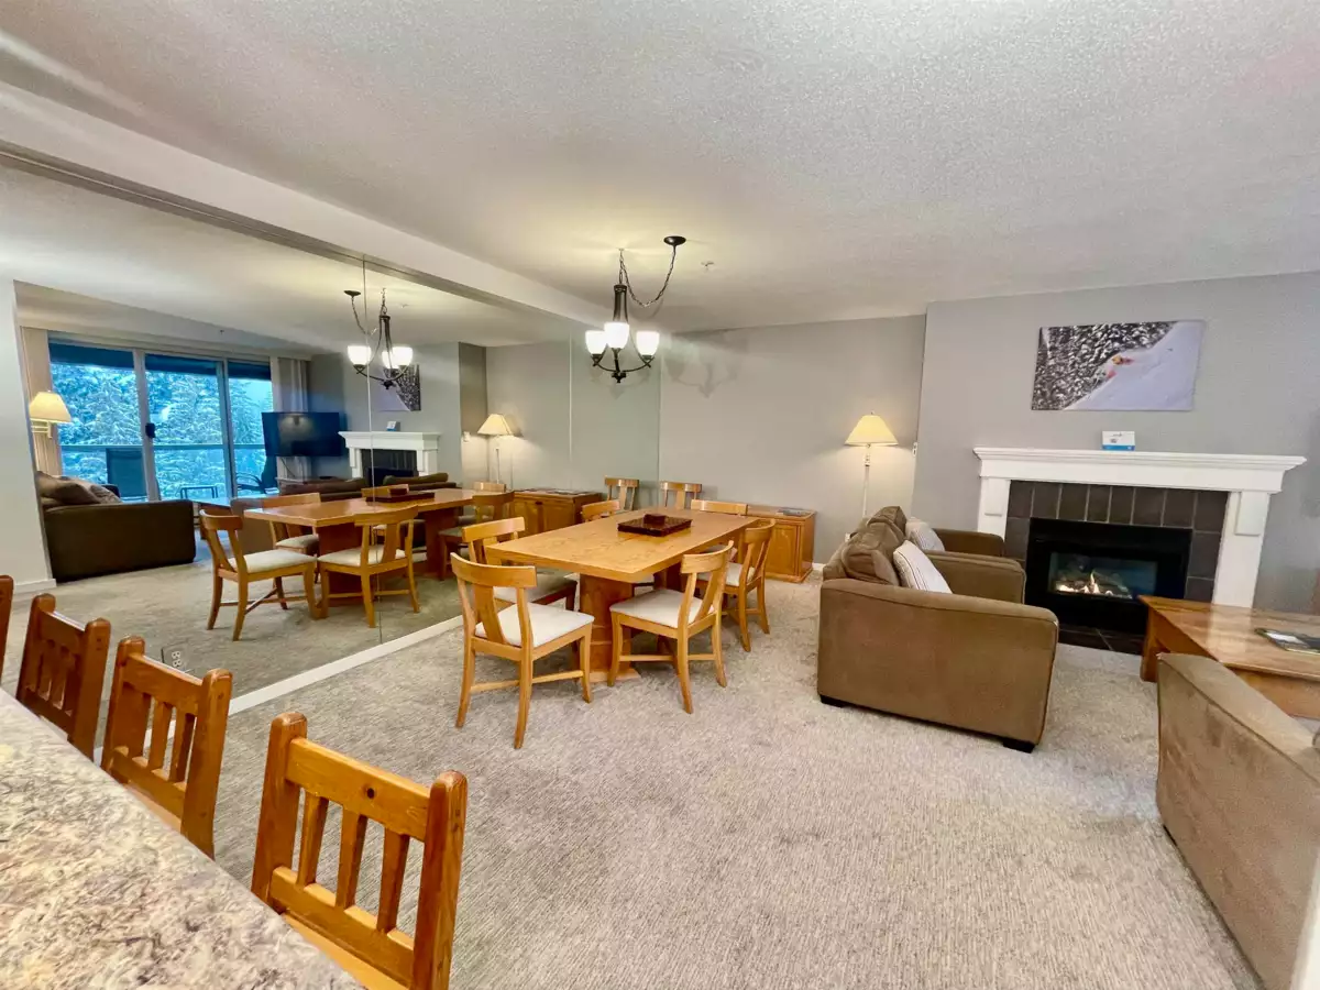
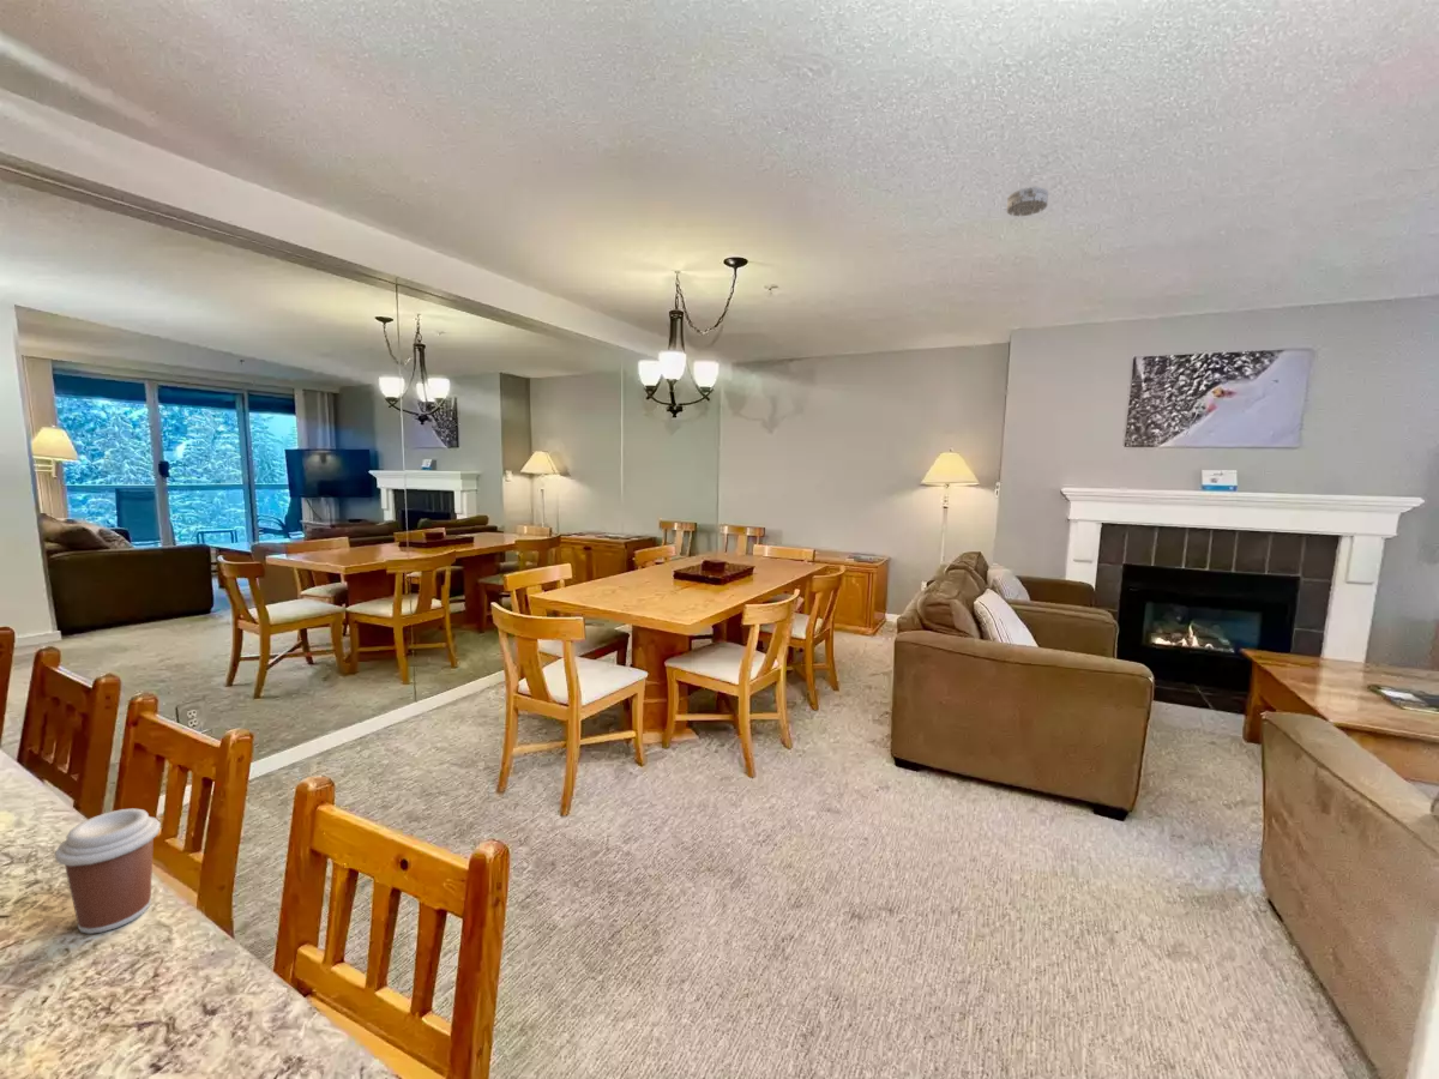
+ coffee cup (112, 869)
+ smoke detector (1026, 200)
